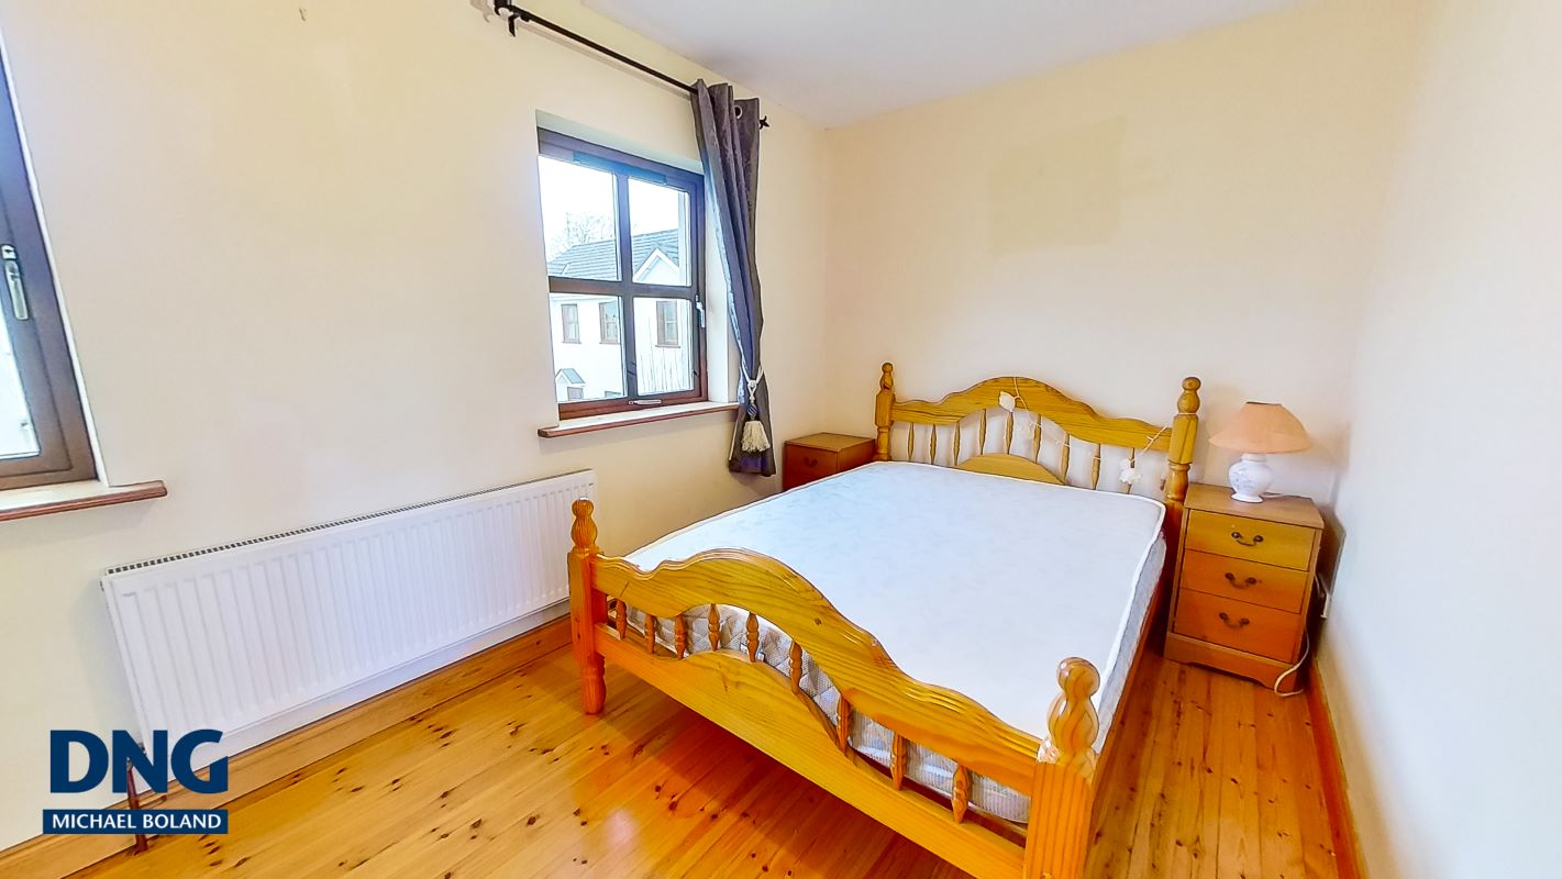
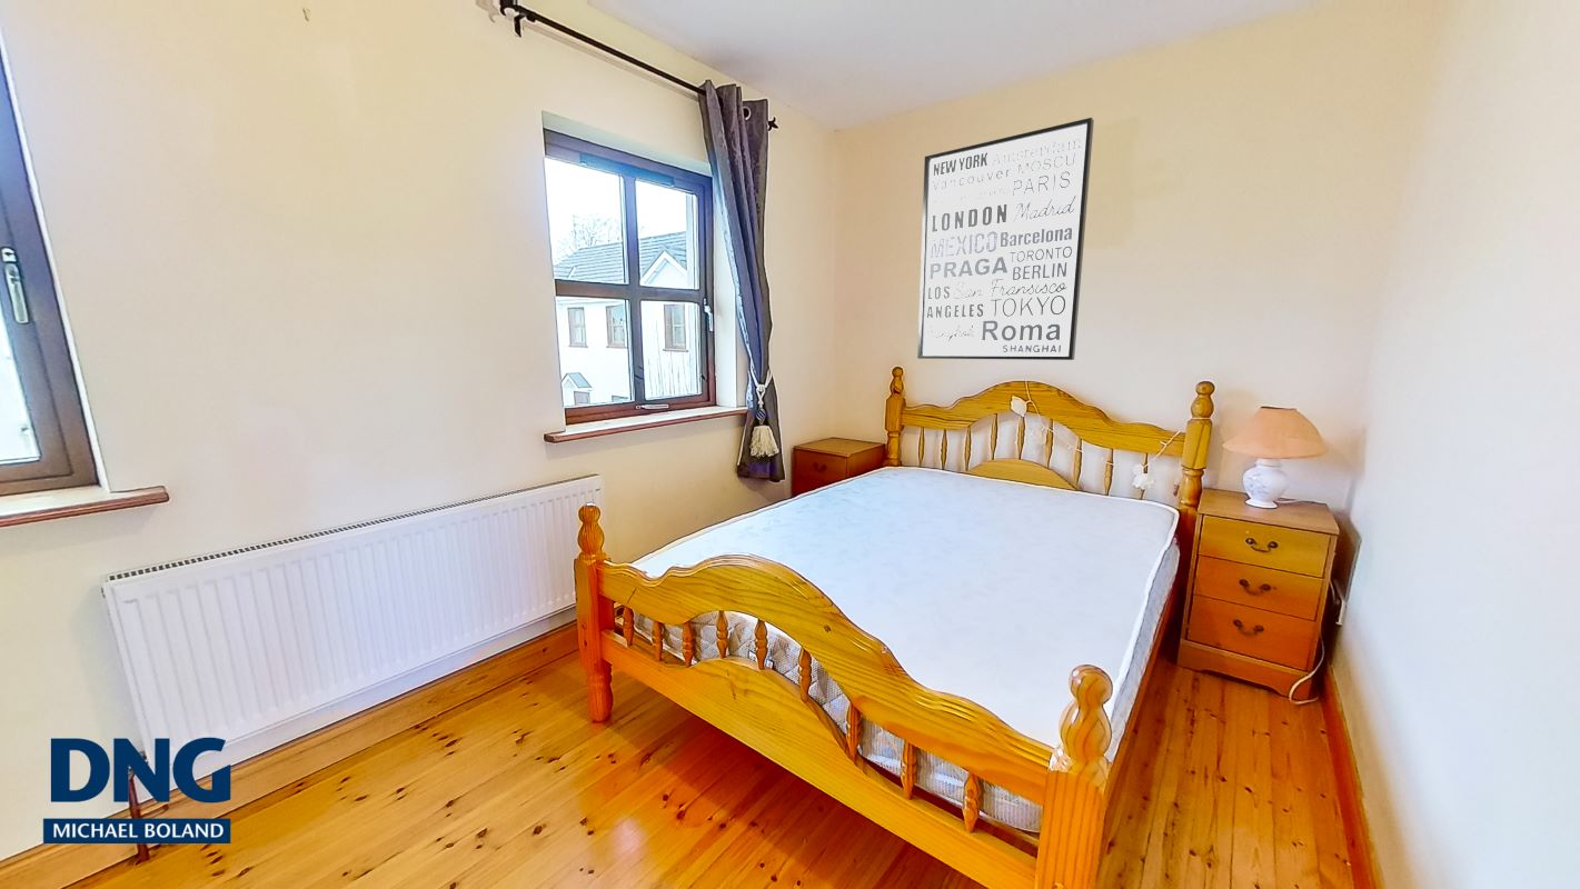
+ wall art (995, 252)
